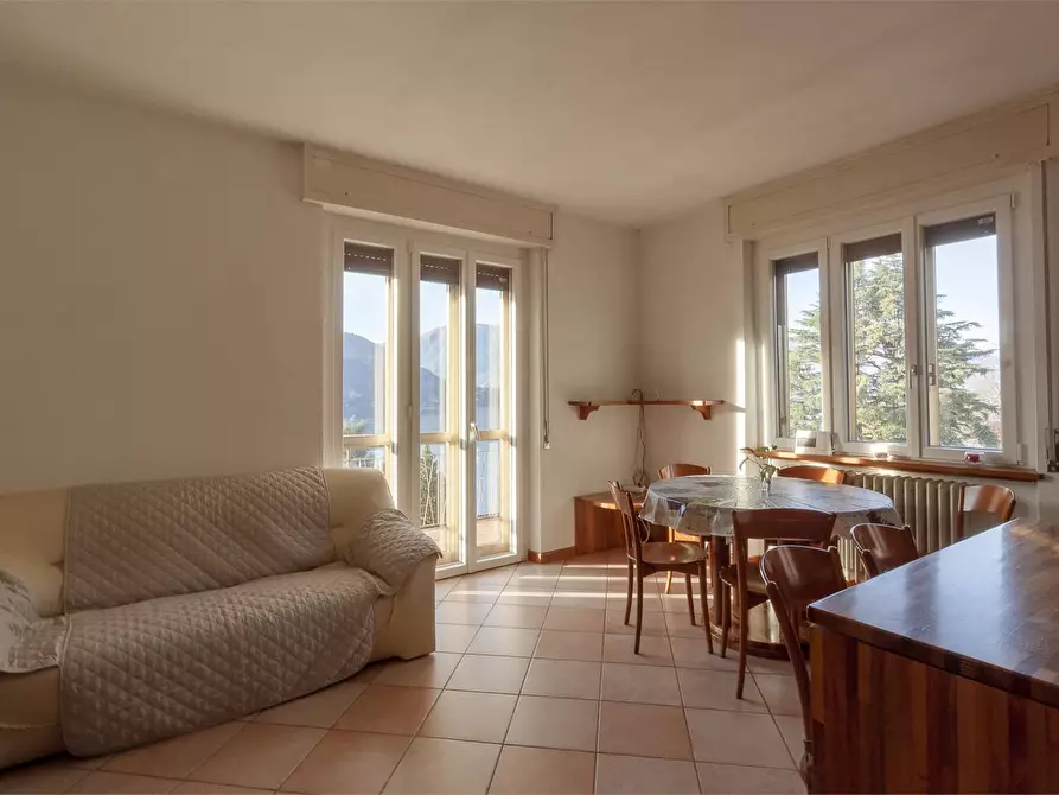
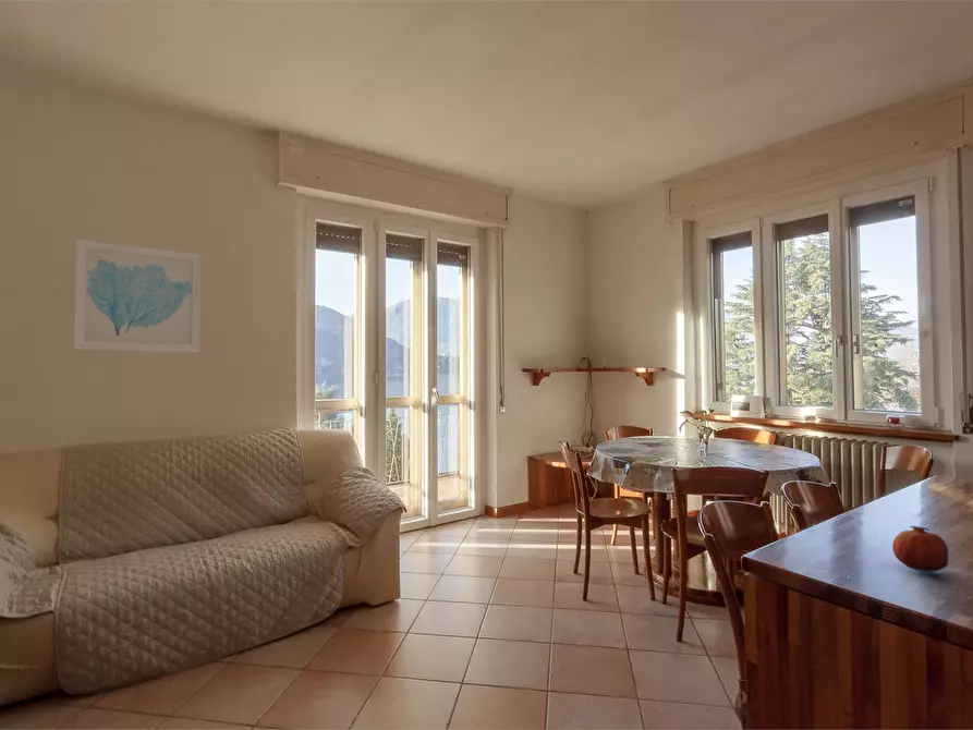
+ wall art (141, 299)
+ fruit (920, 548)
